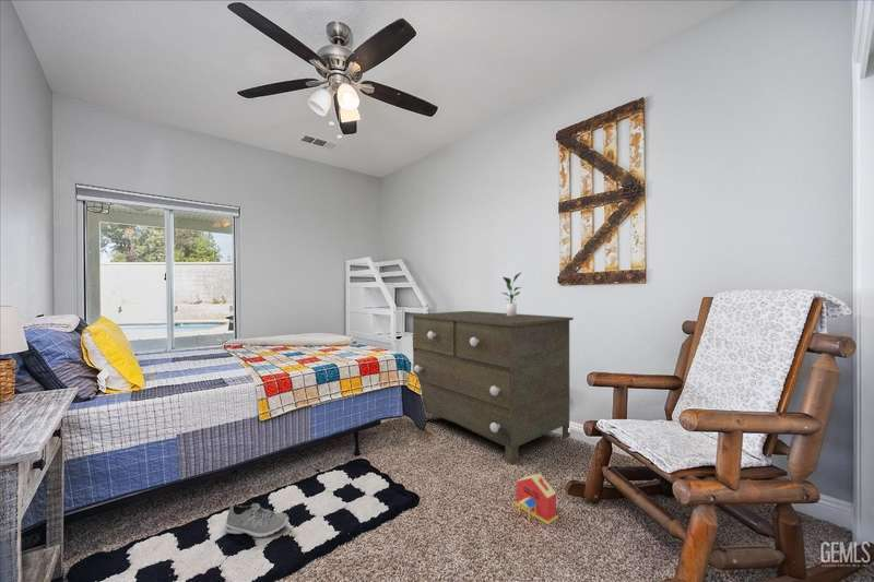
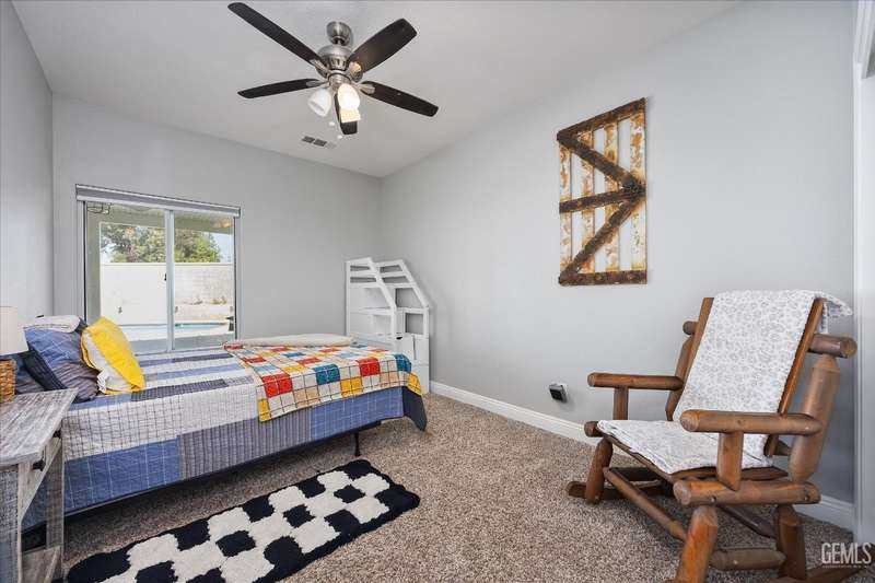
- toy house (532, 495)
- potted plant (510, 294)
- sneaker (256, 518)
- dresser (484, 371)
